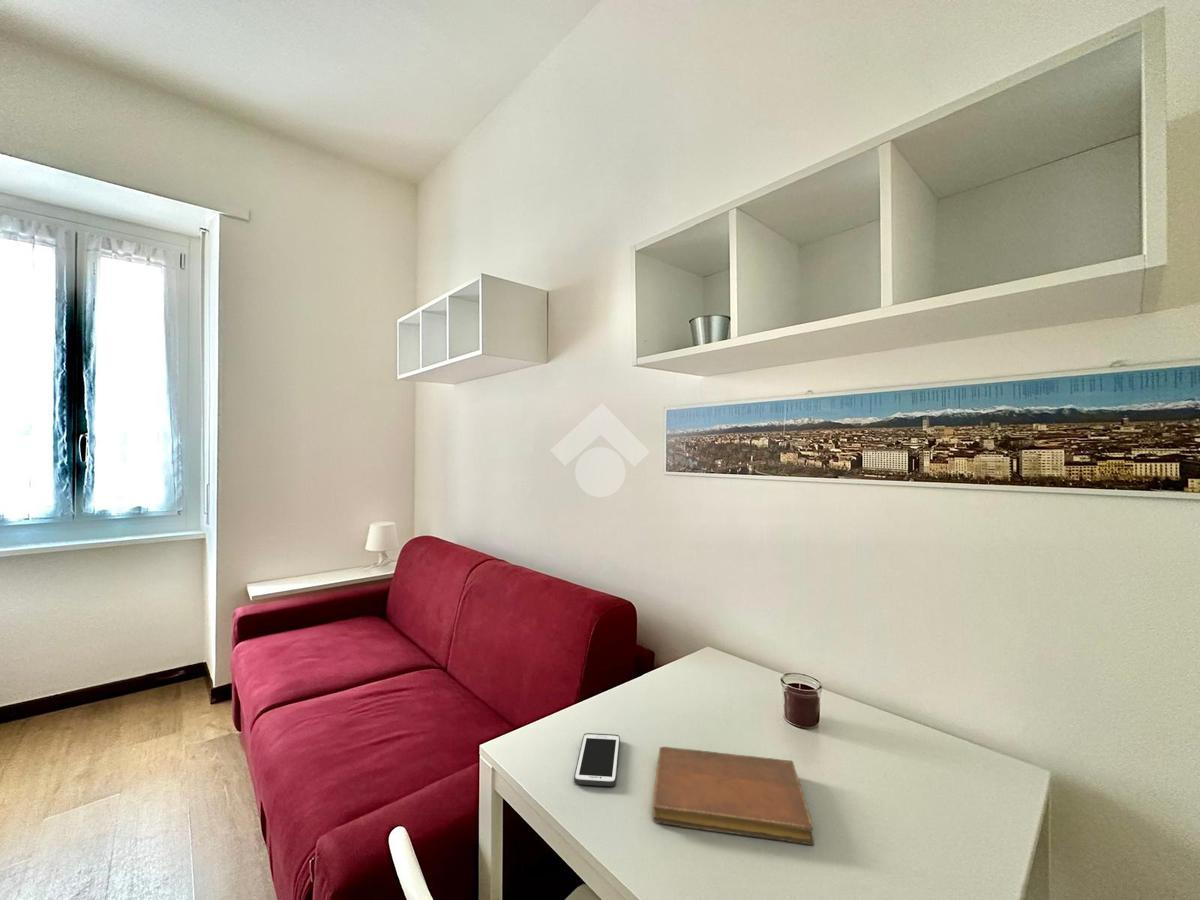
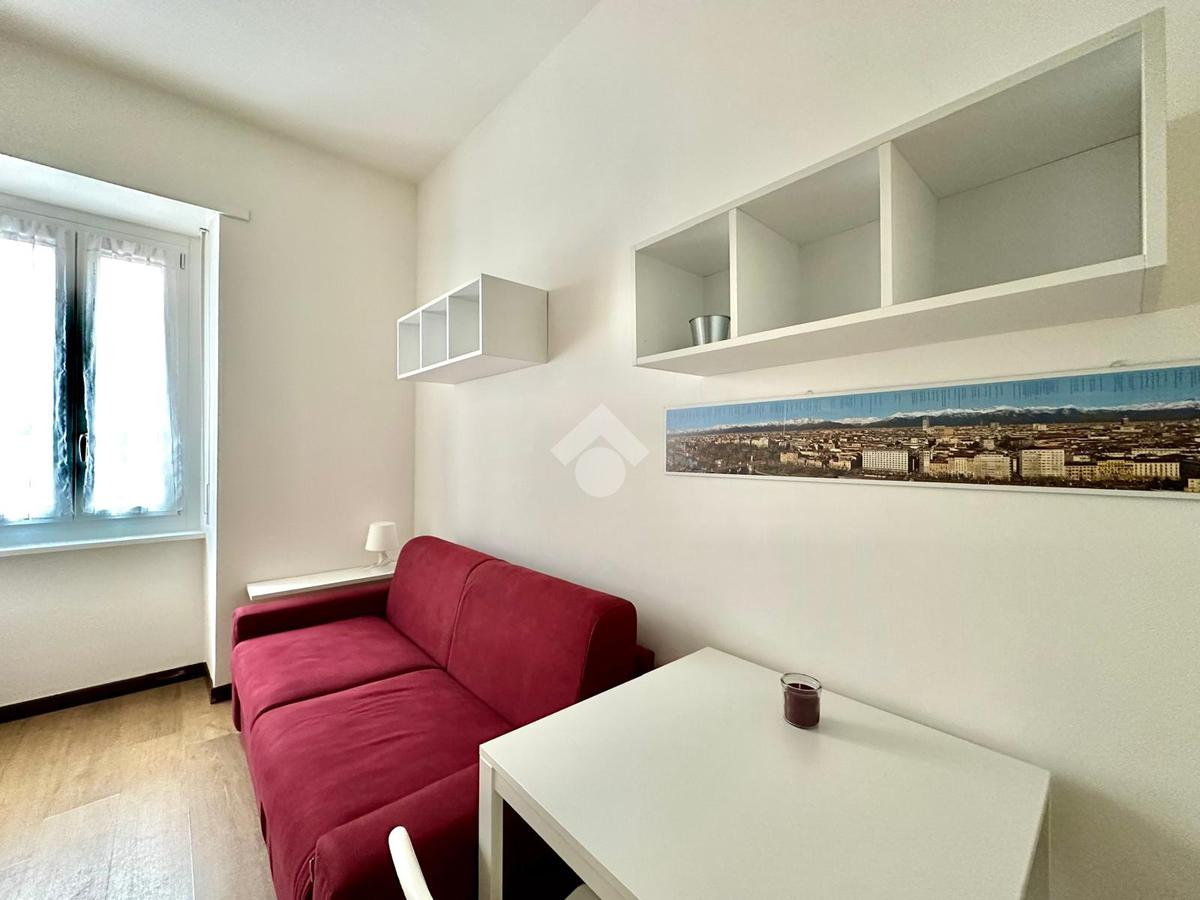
- cell phone (598, 757)
- notebook (727, 788)
